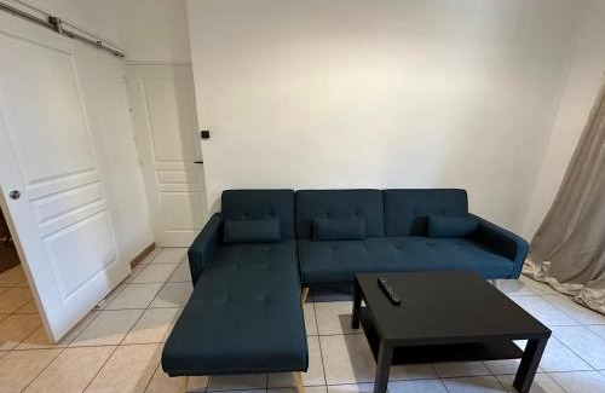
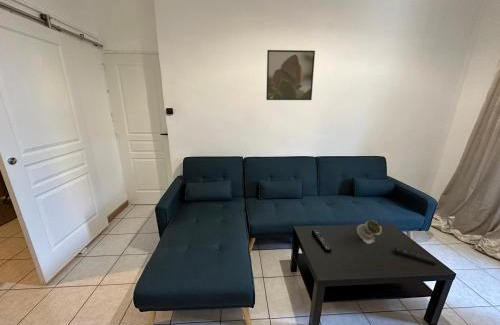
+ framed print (290, 75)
+ remote control (413, 255)
+ succulent plant (369, 230)
